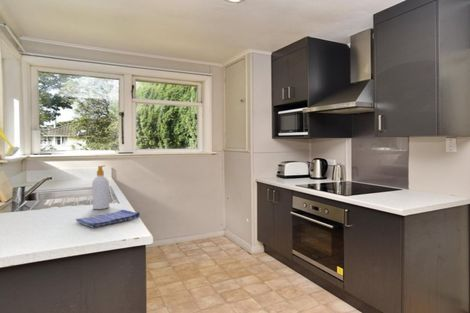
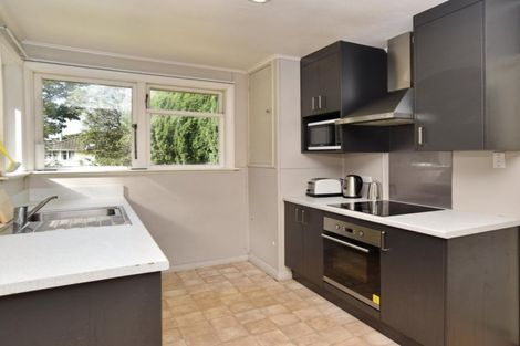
- soap bottle (101, 186)
- dish towel (109, 217)
